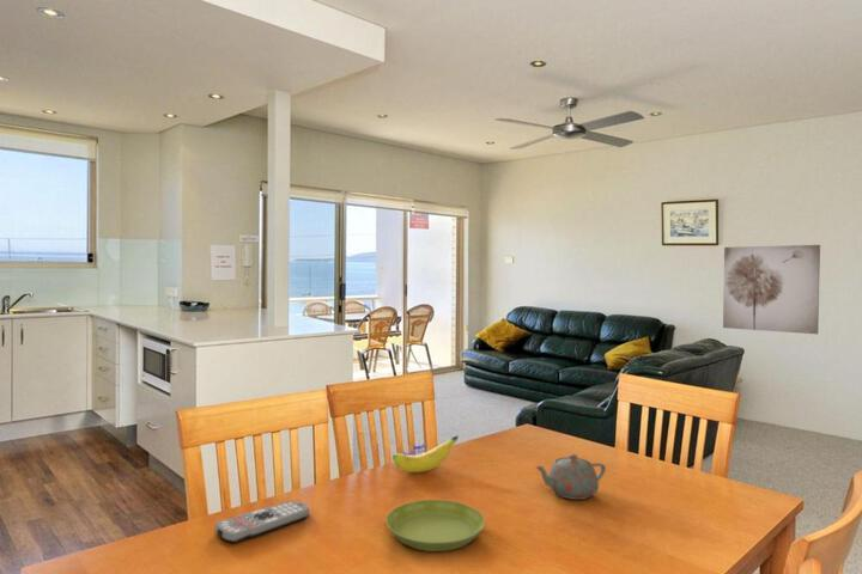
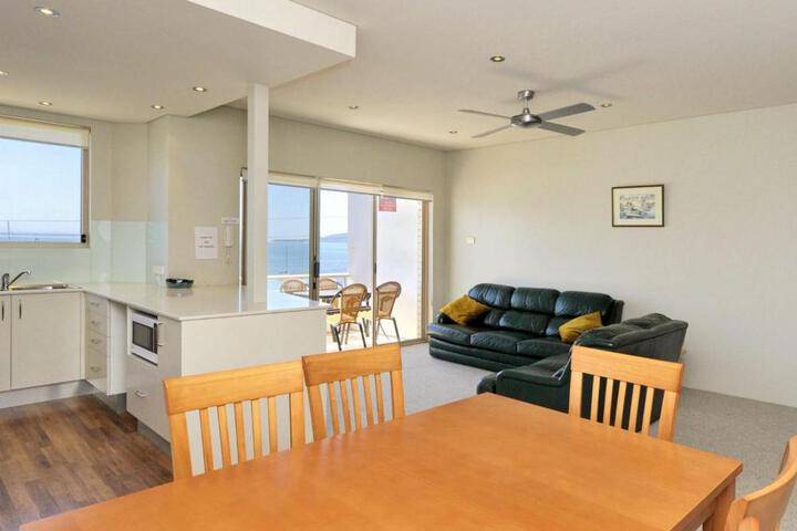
- teapot (570, 474)
- remote control (265, 519)
- banana (424, 453)
- saucer (435, 526)
- wall art (769, 288)
